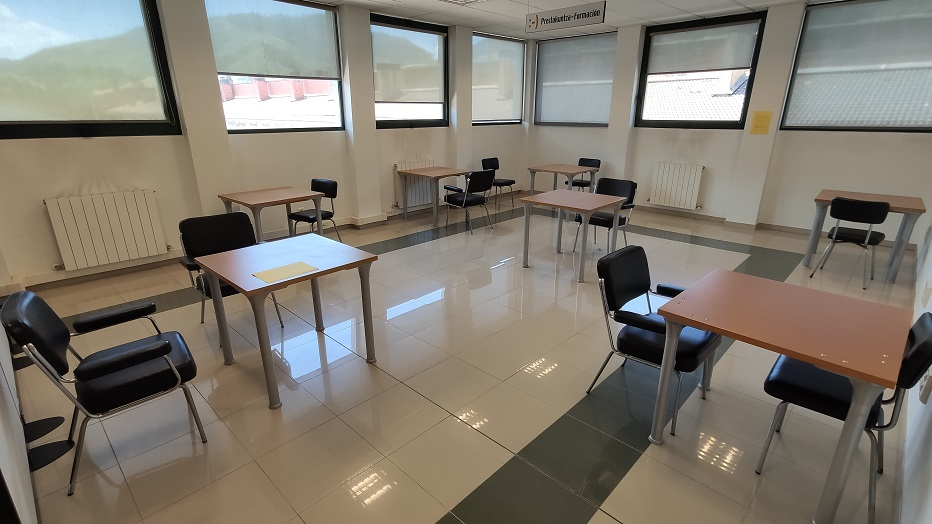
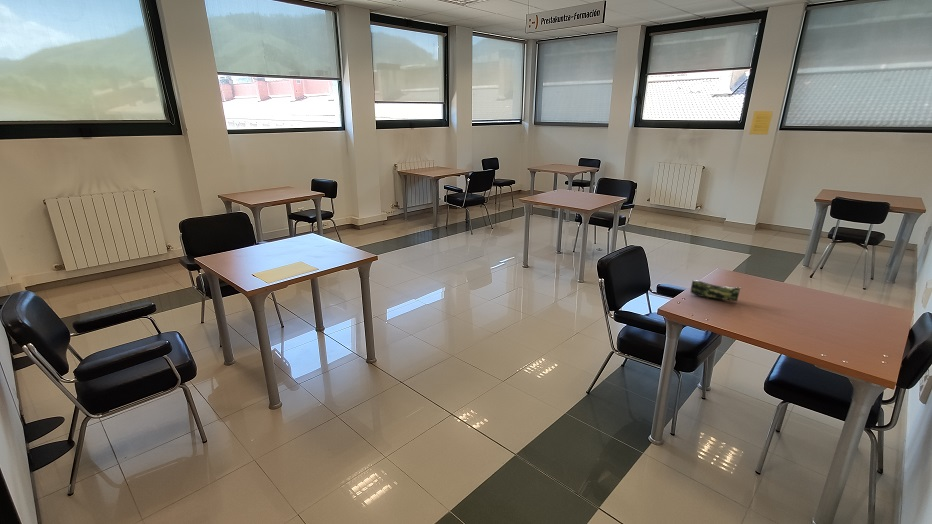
+ pencil case (715, 291)
